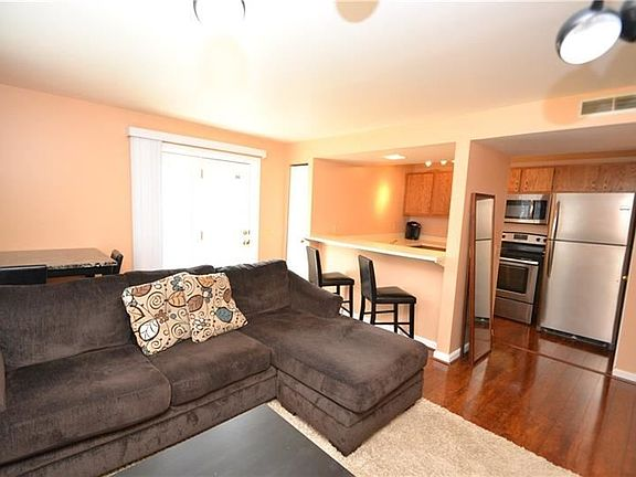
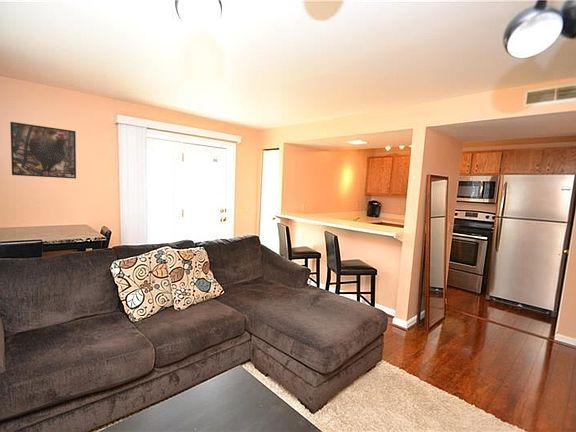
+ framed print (45, 152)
